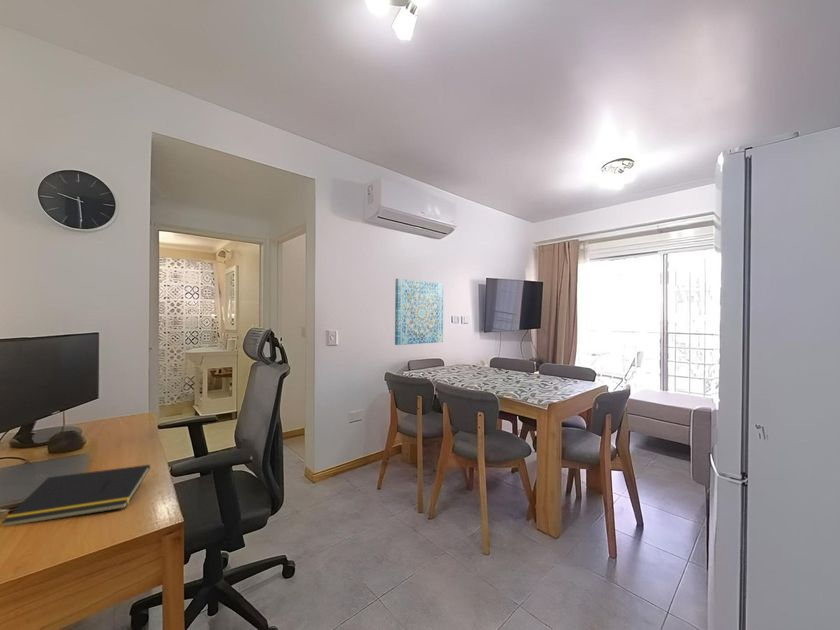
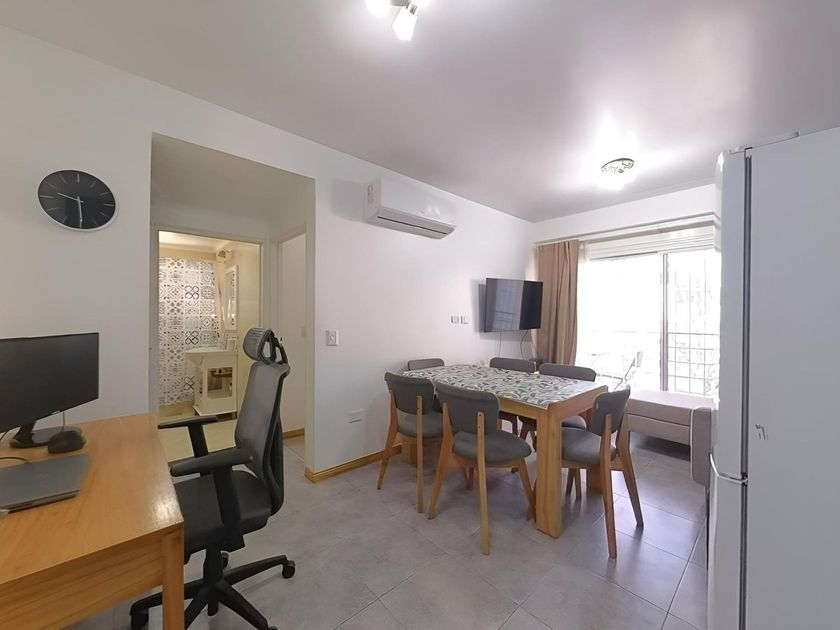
- wall art (420, 312)
- notepad (85, 492)
